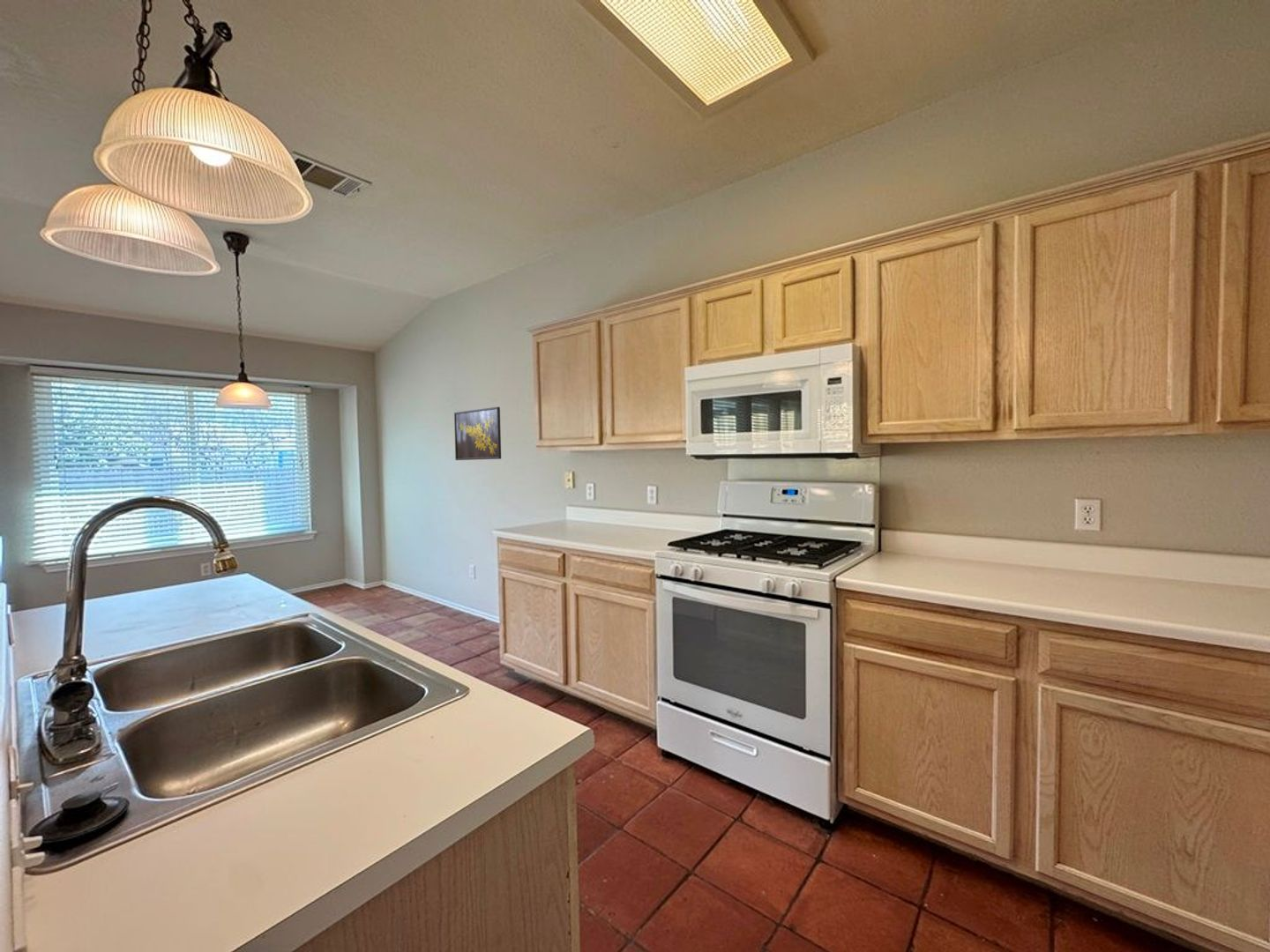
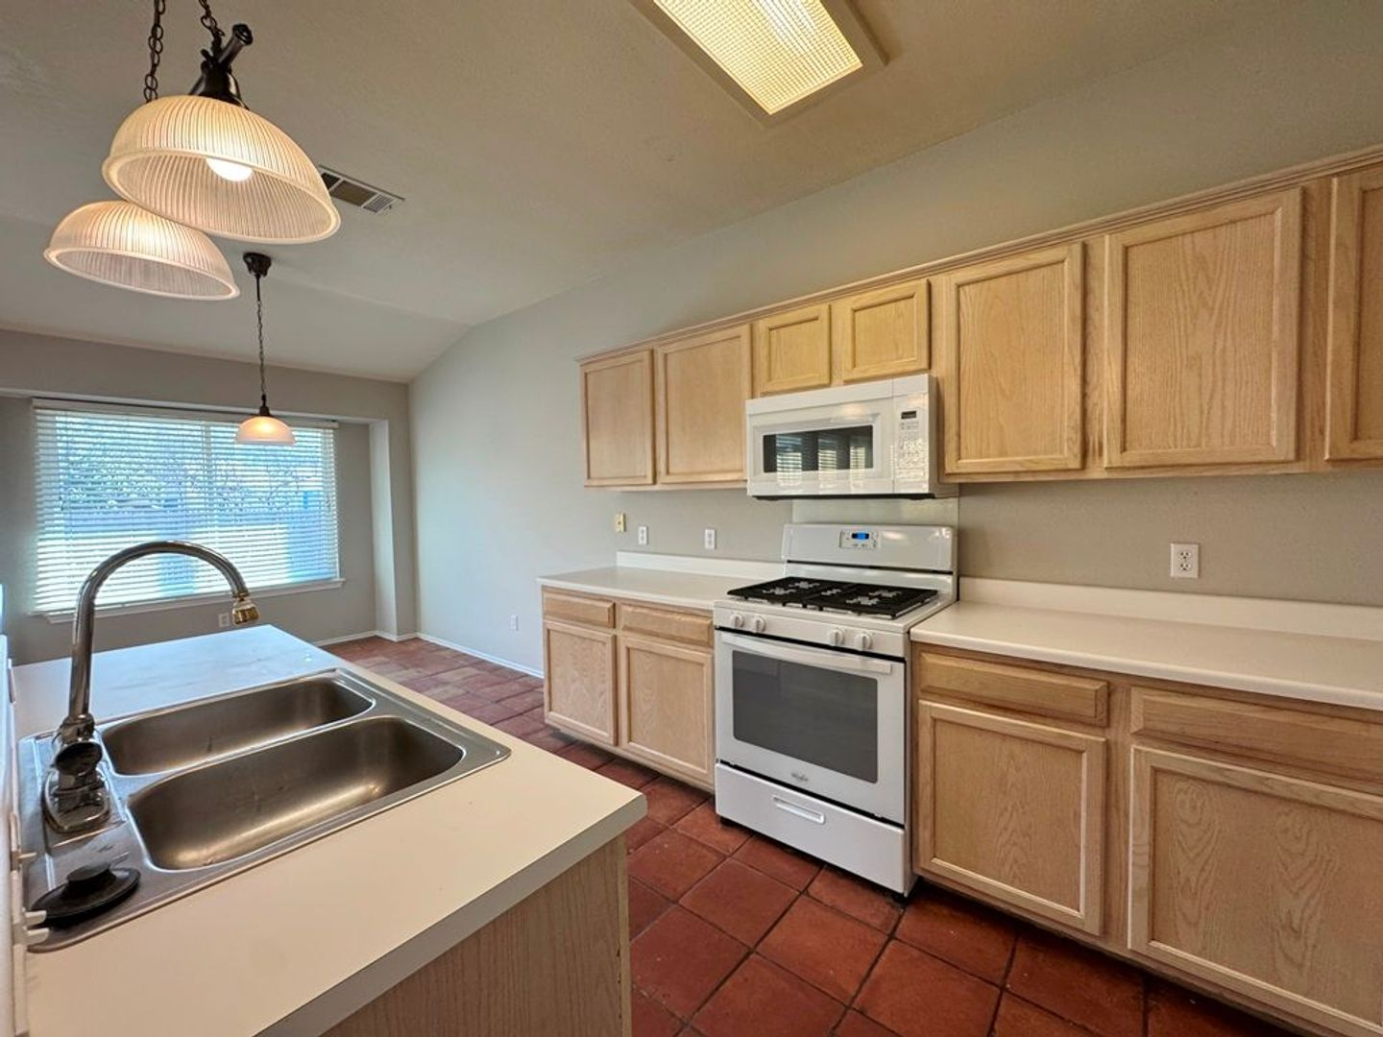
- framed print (476, 435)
